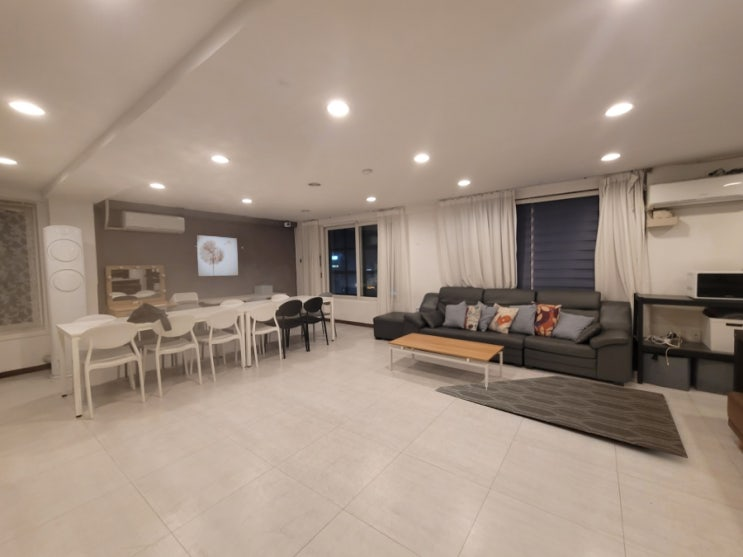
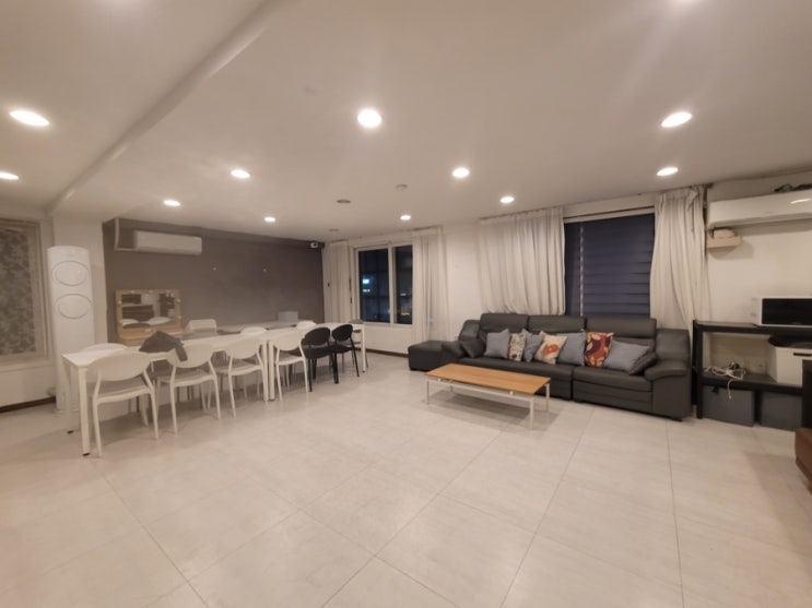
- rug (543, 392)
- wall art (218, 256)
